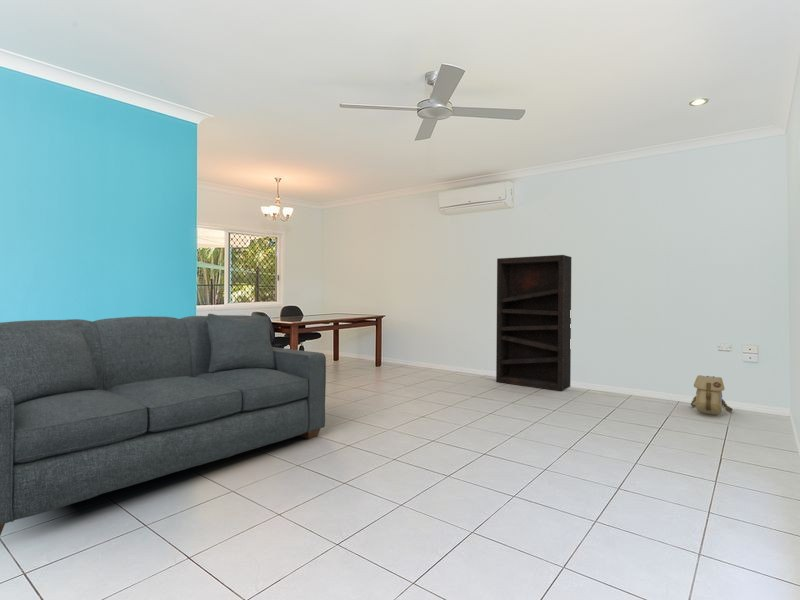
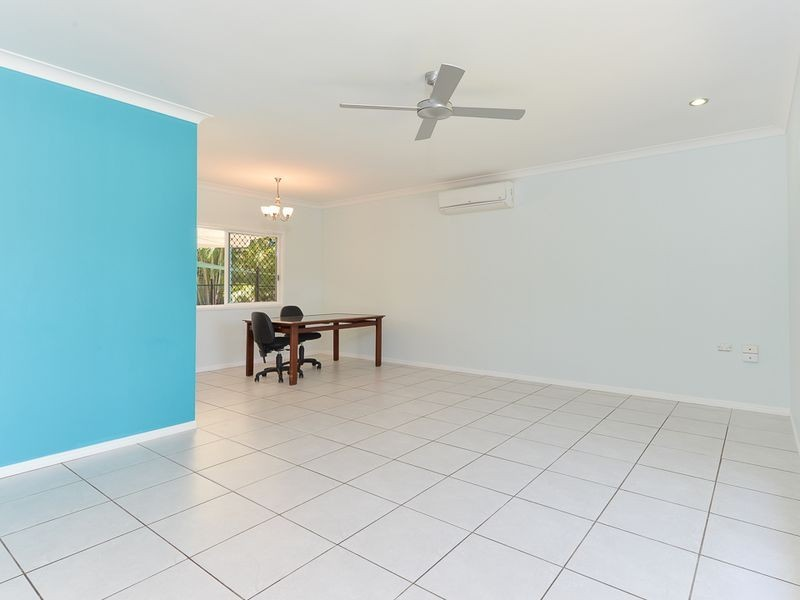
- sofa (164, 388)
- backpack (711, 393)
- bookshelf (532, 321)
